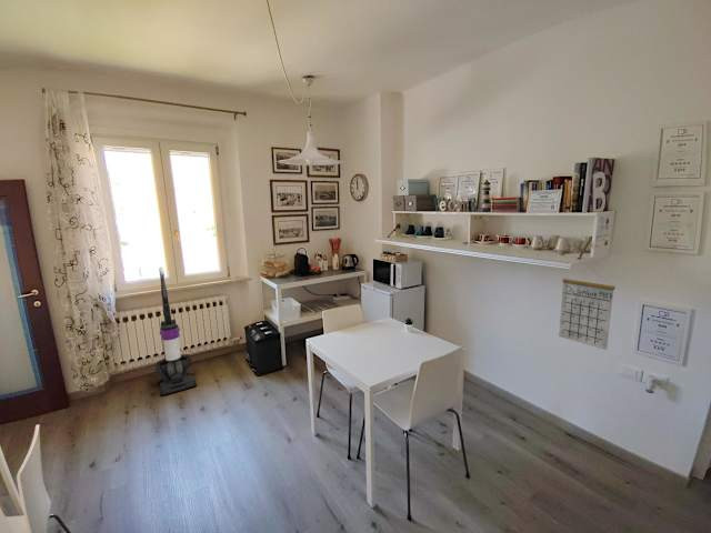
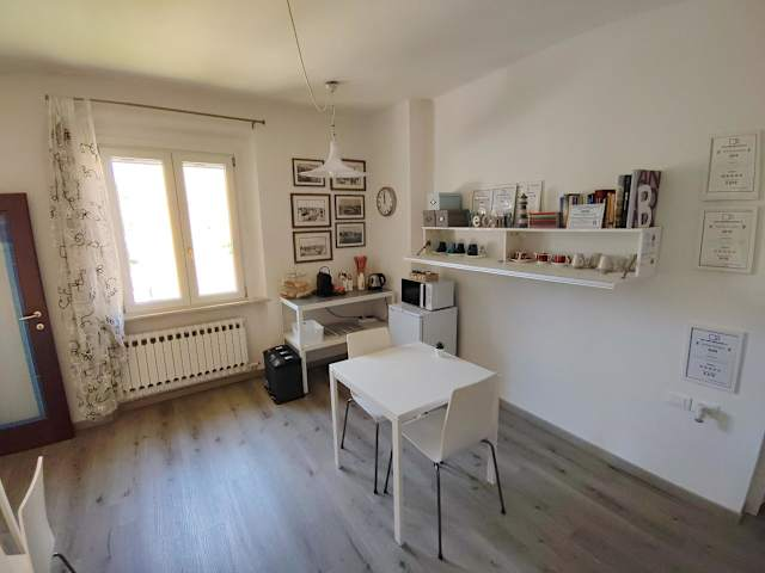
- vacuum cleaner (169, 326)
- calendar (584, 305)
